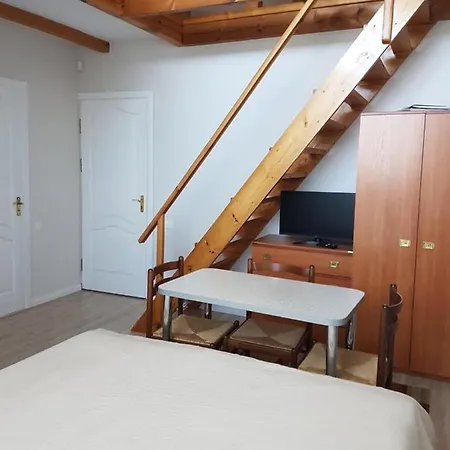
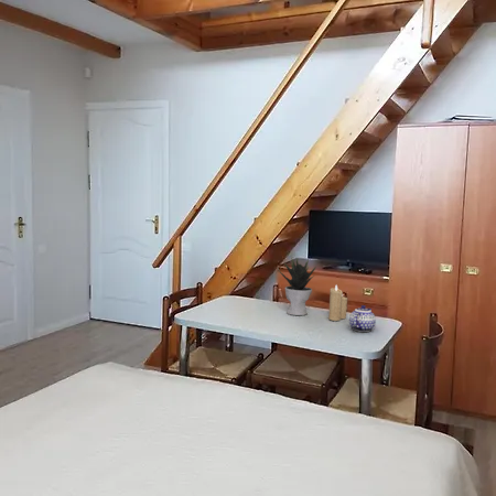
+ candle (338, 301)
+ potted plant (296, 284)
+ teapot (362, 317)
